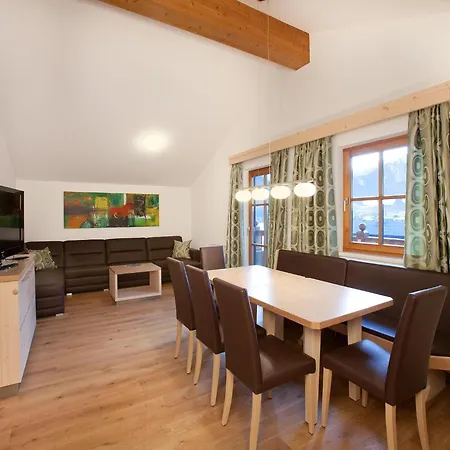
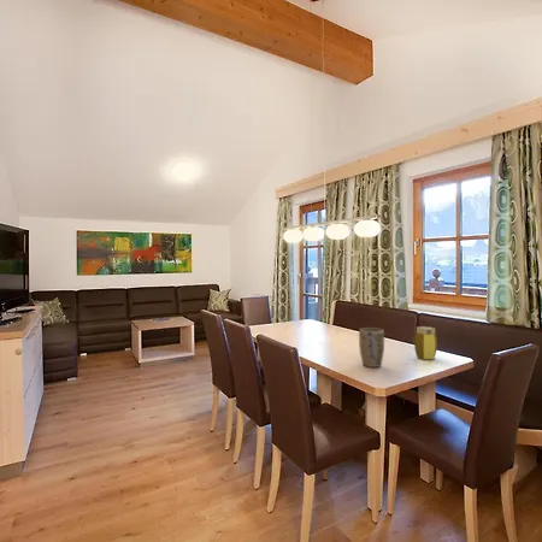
+ jar (425, 342)
+ plant pot (371, 347)
